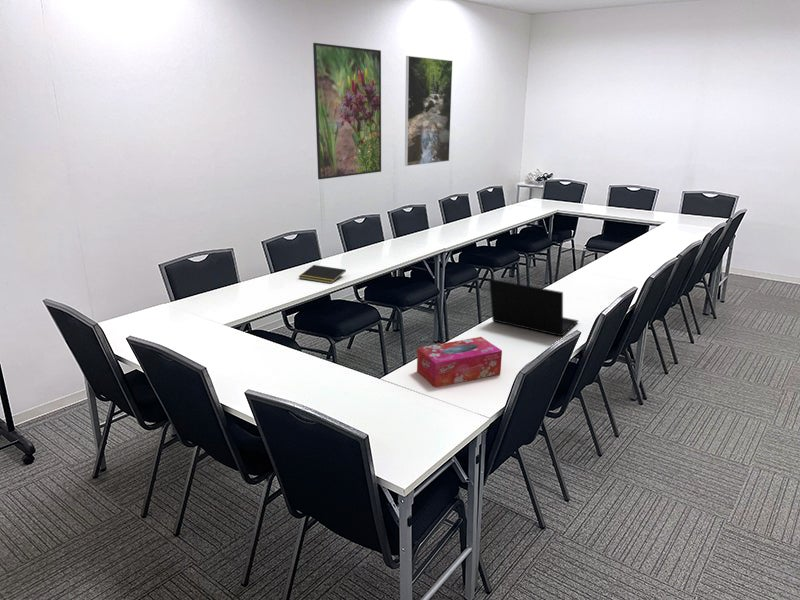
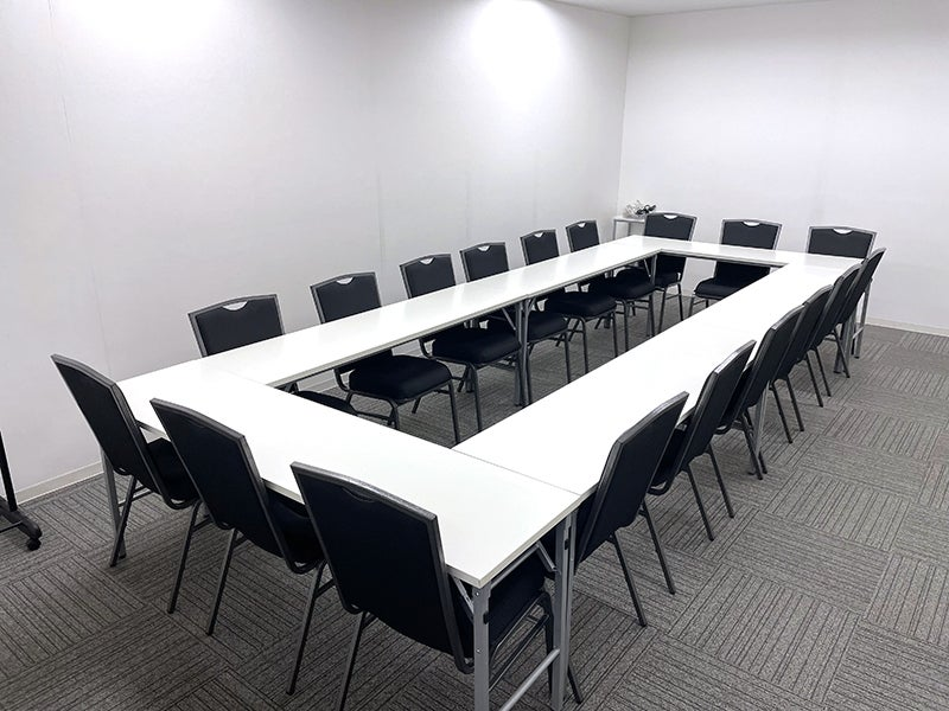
- laptop (534, 301)
- notepad (322, 273)
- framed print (429, 112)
- tissue box (459, 360)
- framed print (350, 113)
